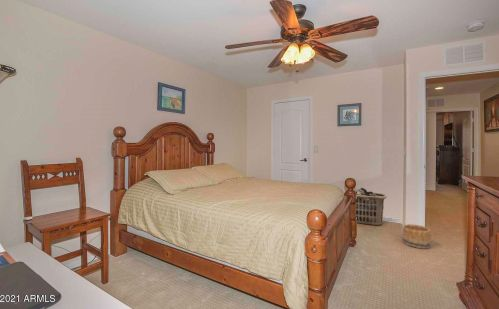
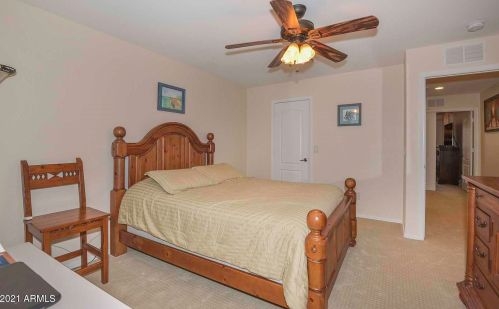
- basket (416, 235)
- clothes hamper (366, 205)
